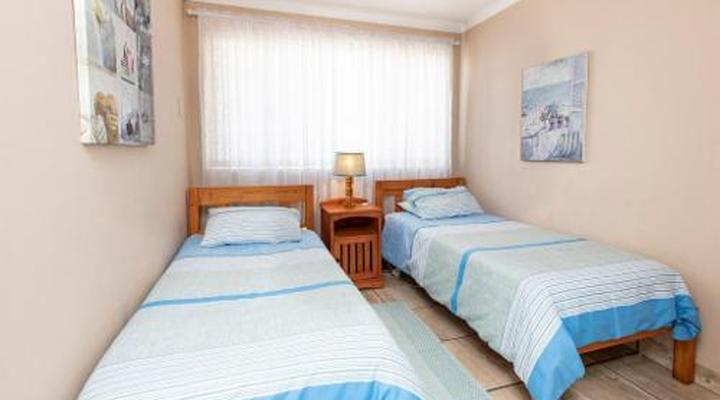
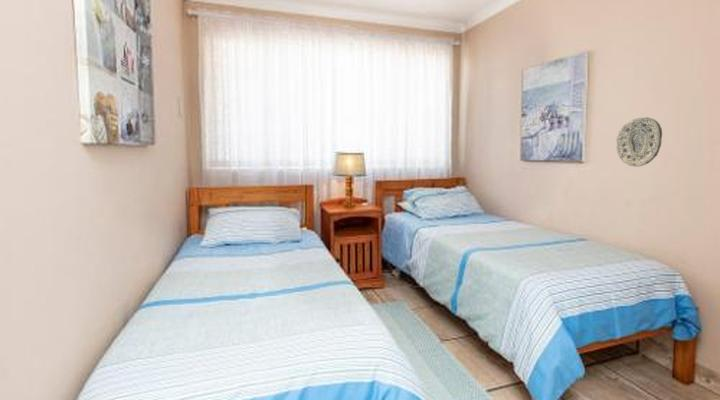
+ decorative plate (637, 142)
